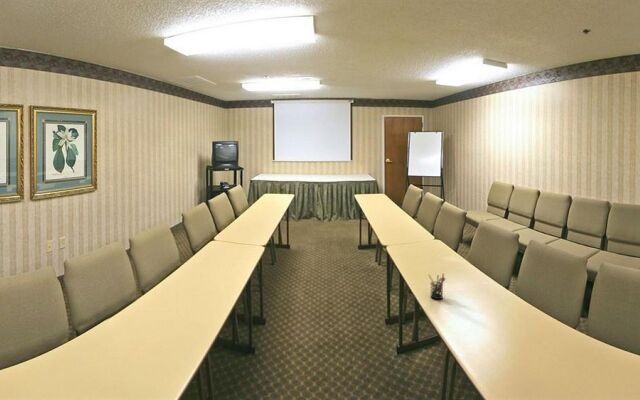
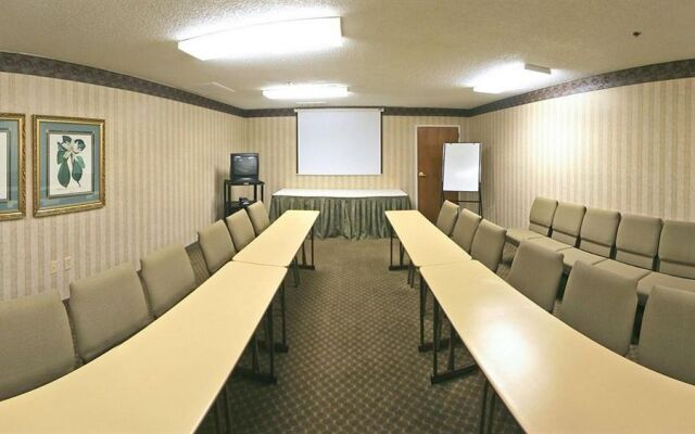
- pen holder (437, 284)
